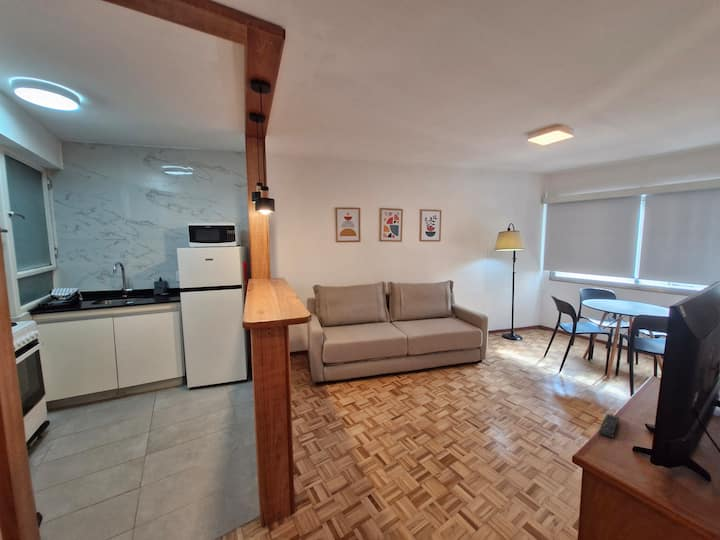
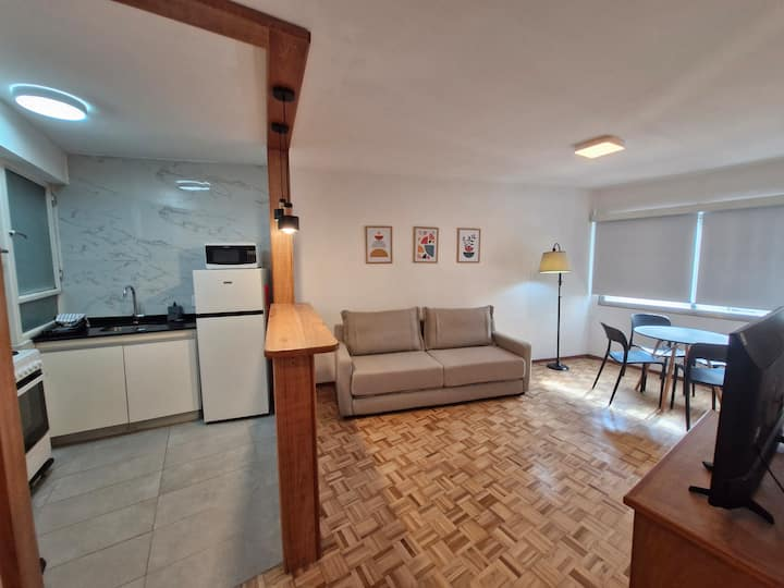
- remote control (609, 423)
